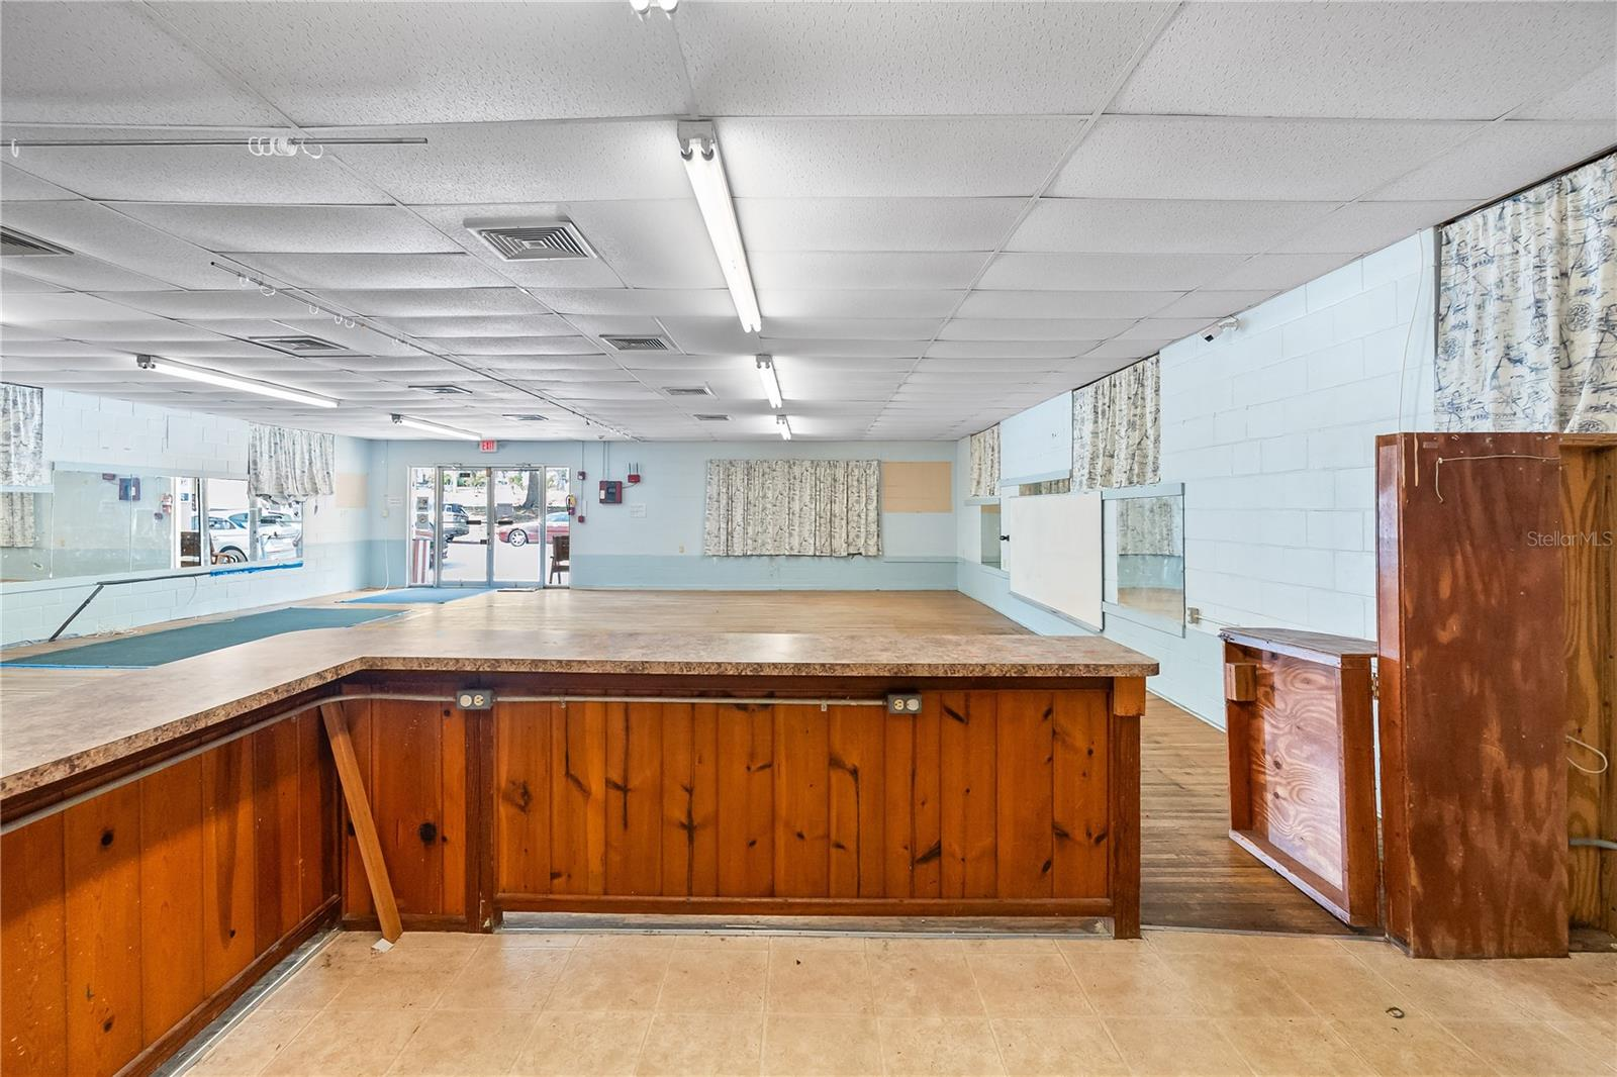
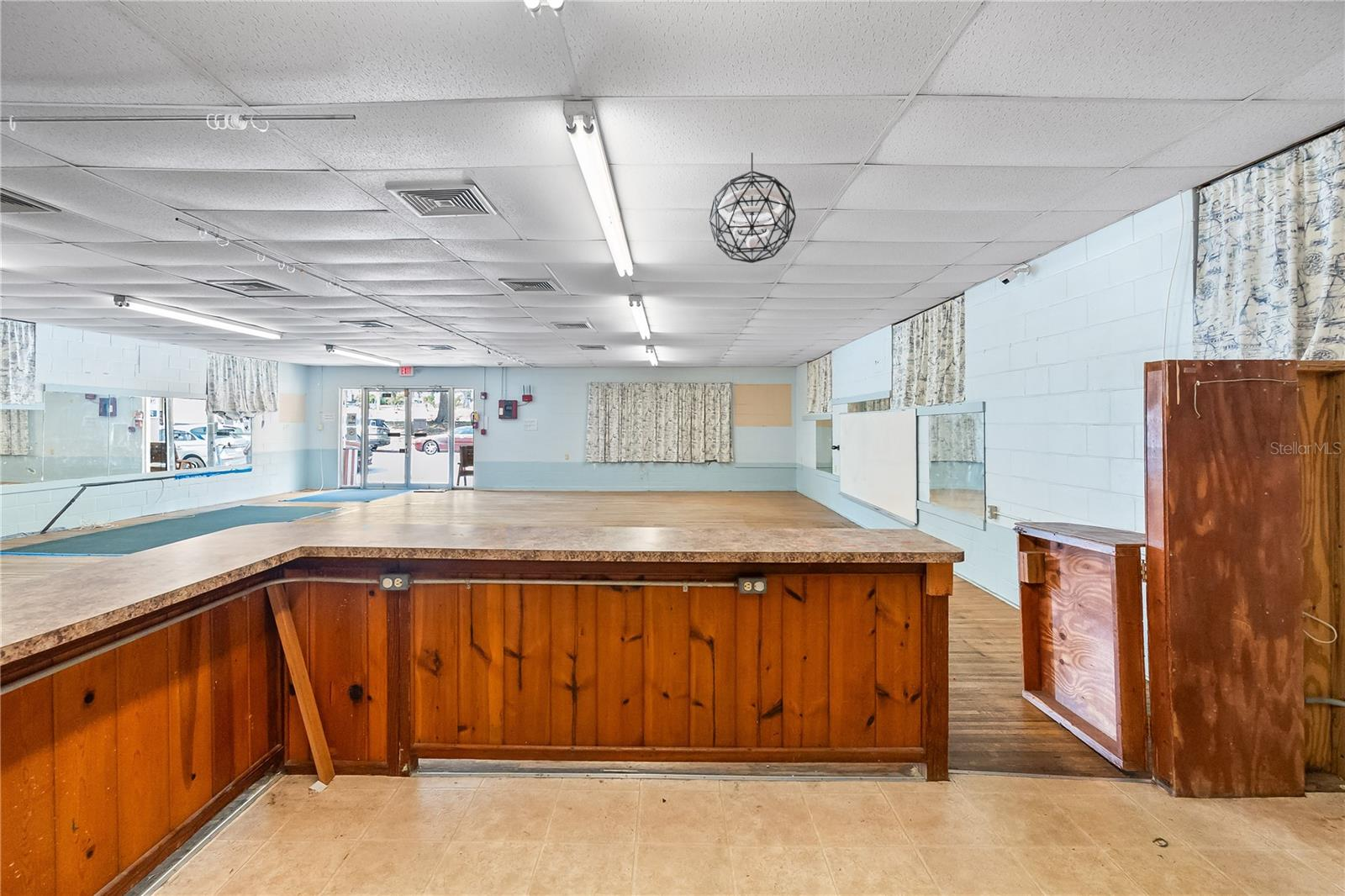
+ pendant light (752, 207)
